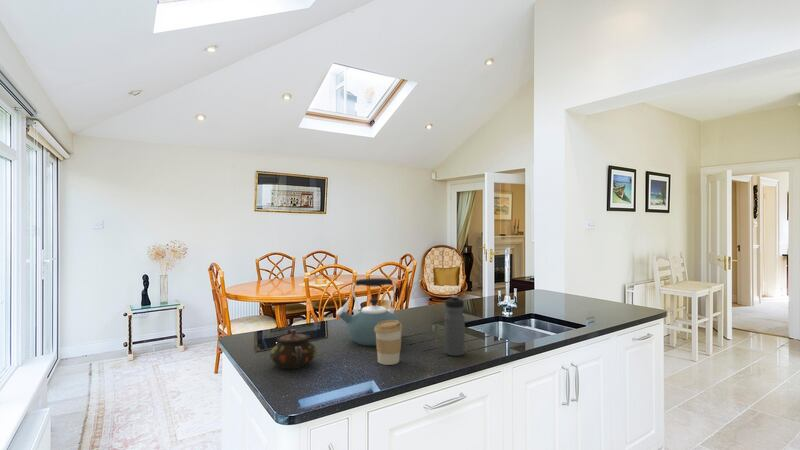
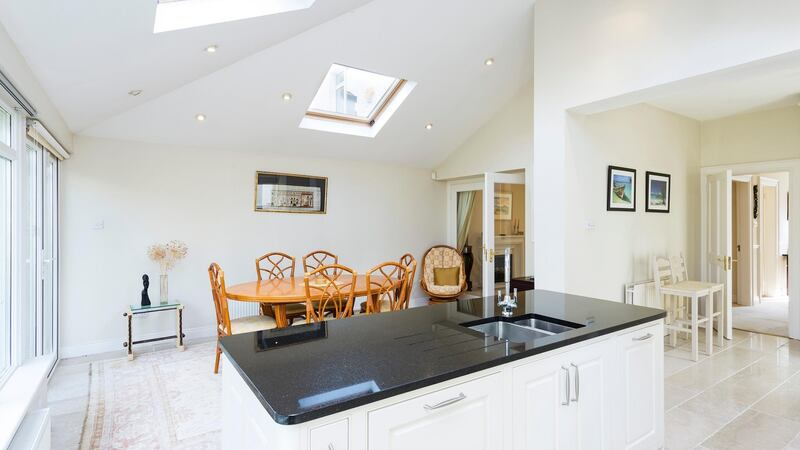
- teapot (293, 346)
- coffee cup (388, 341)
- kettle (368, 309)
- water bottle (454, 324)
